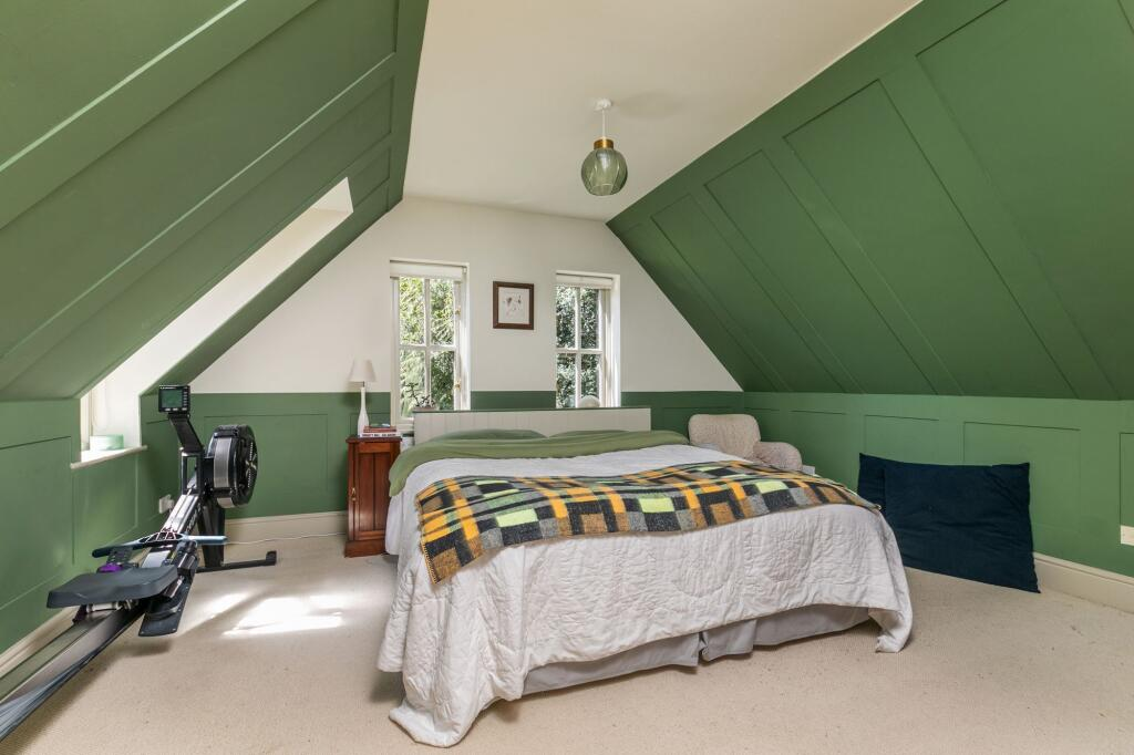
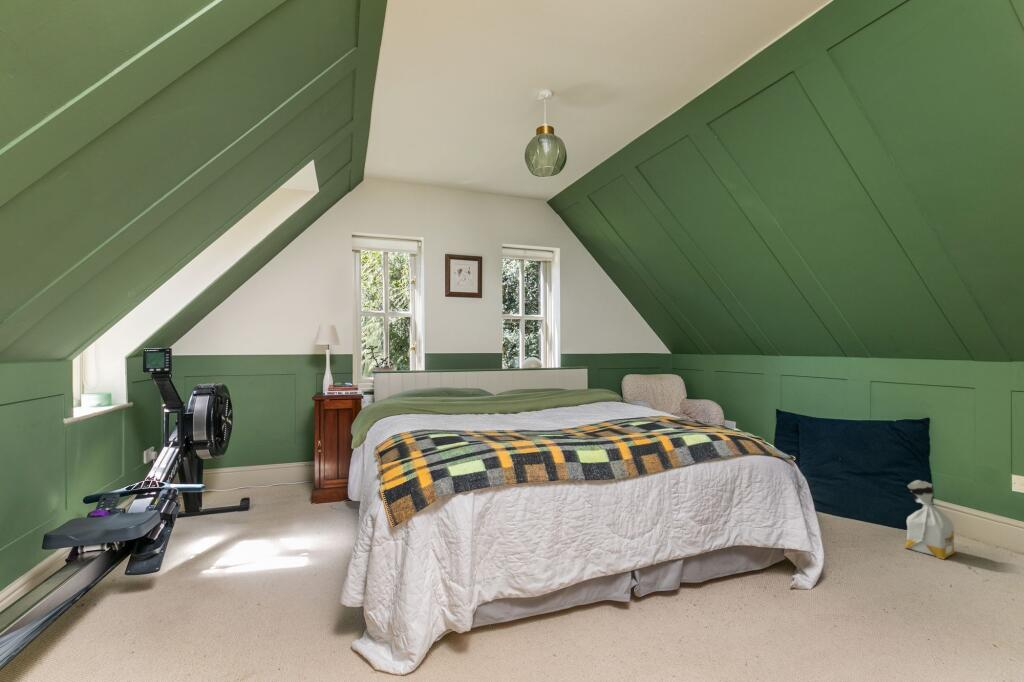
+ bag (927, 515)
